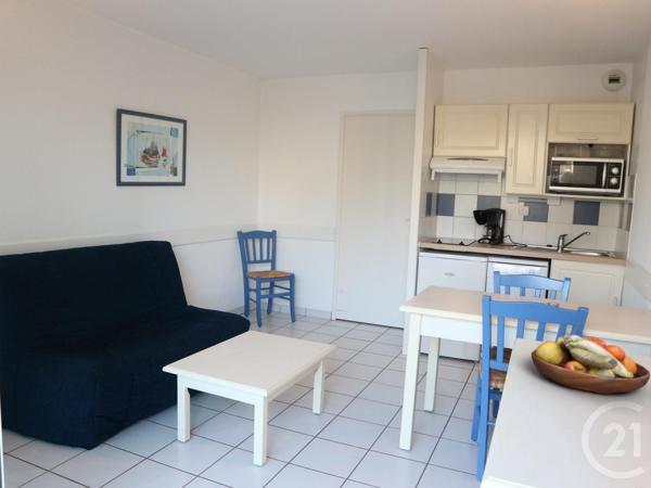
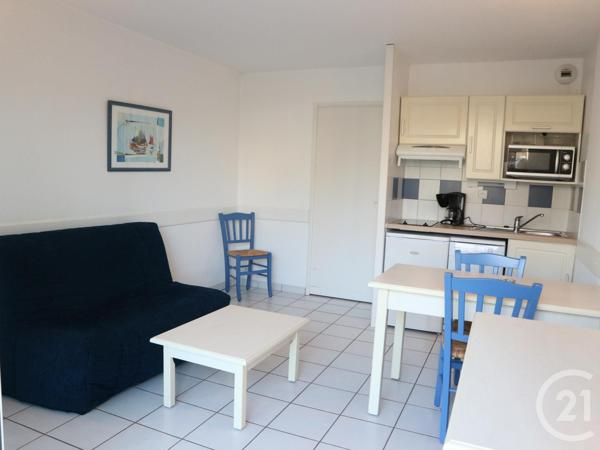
- fruit bowl (589, 357)
